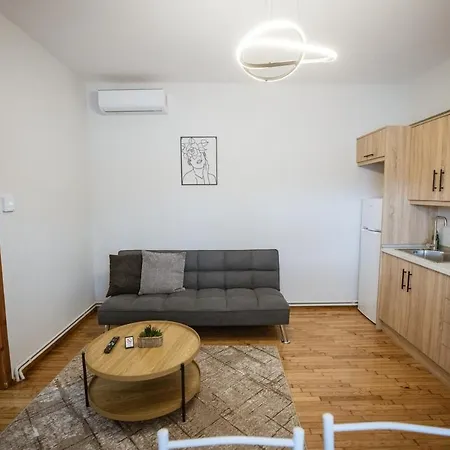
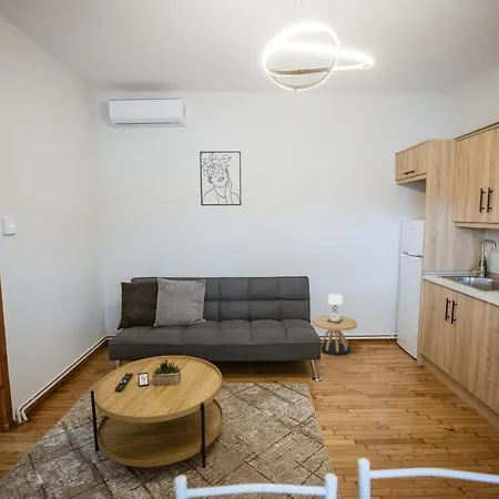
+ side table (334, 322)
